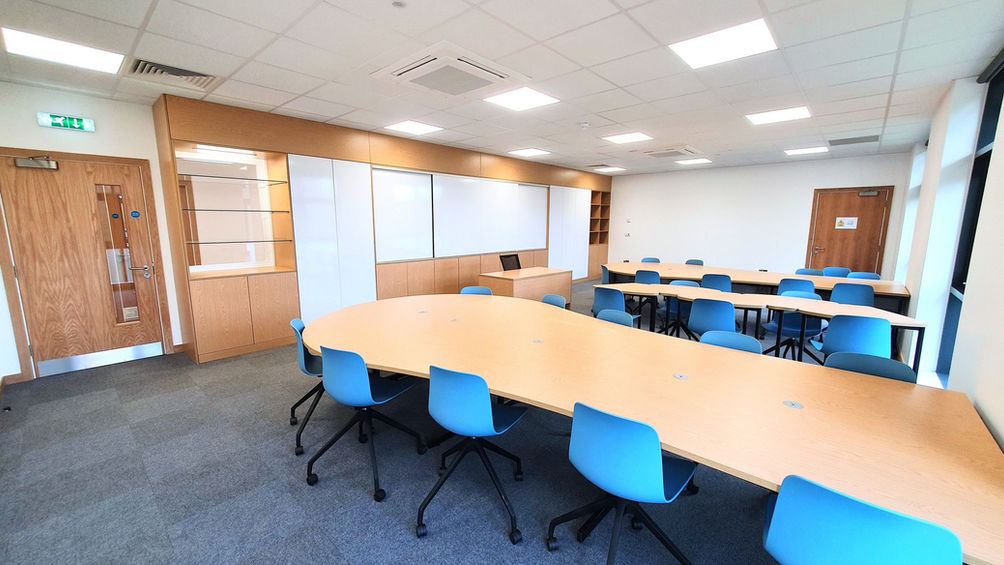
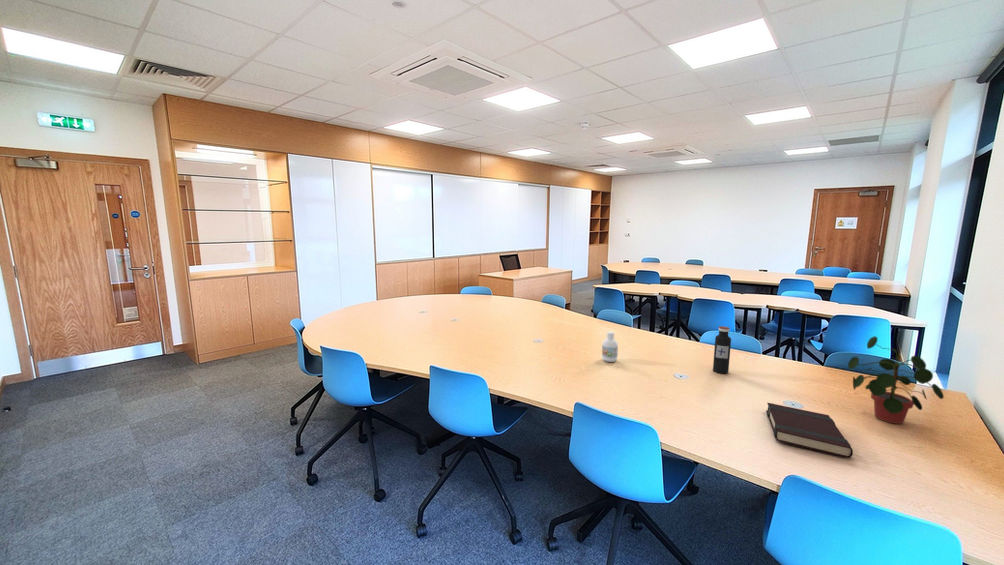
+ book (805, 427)
+ bottle (610, 346)
+ water bottle (722, 349)
+ potted plant (887, 379)
